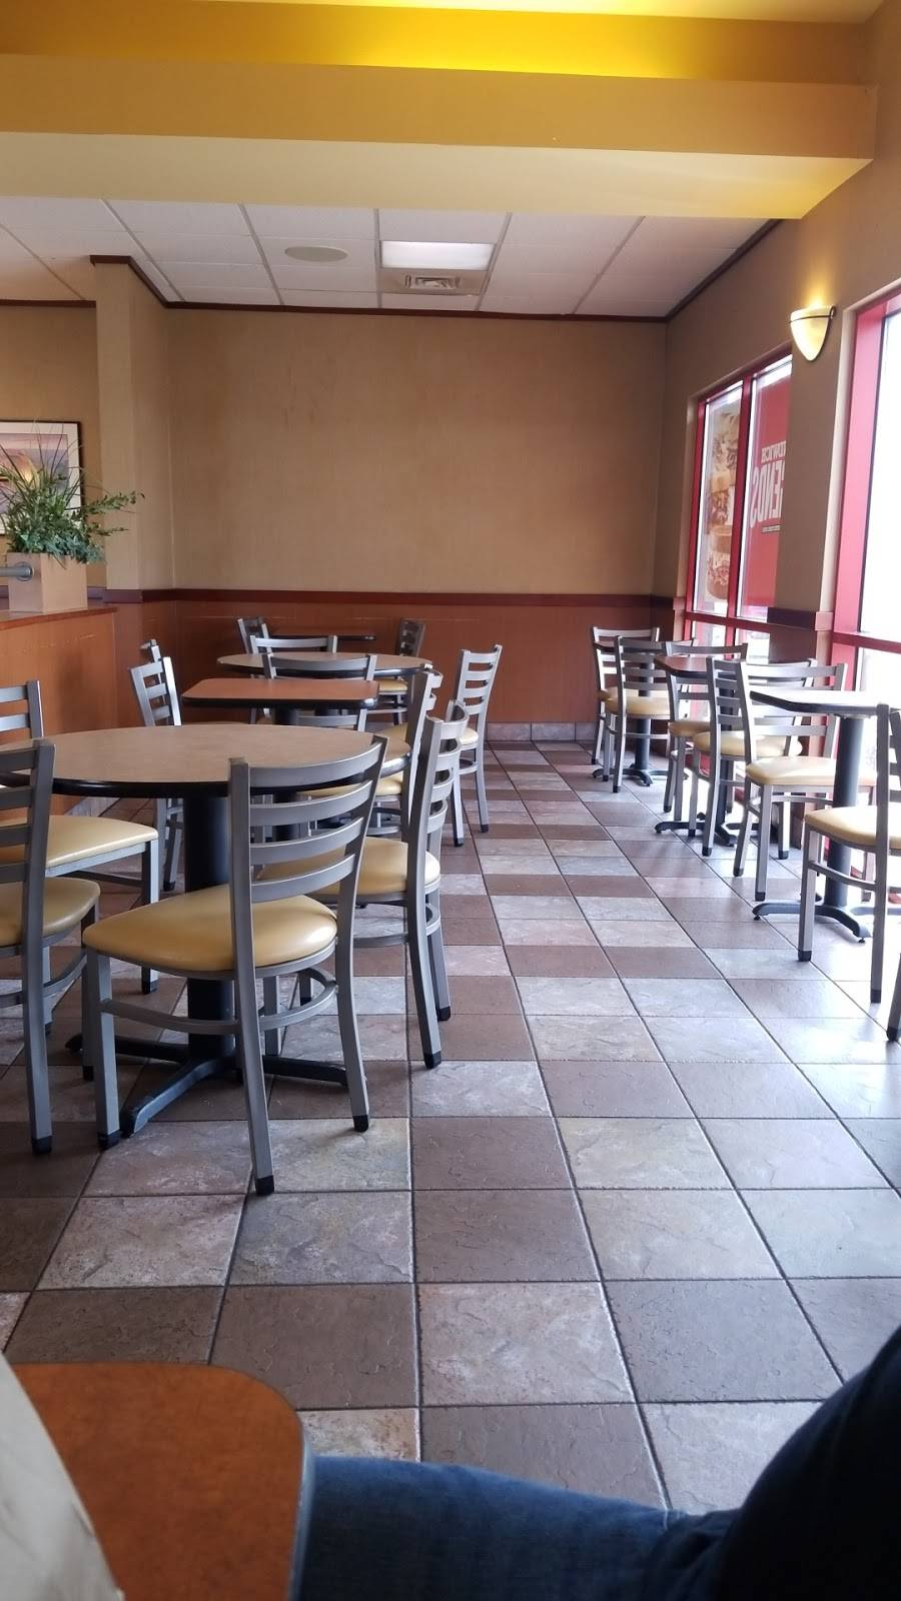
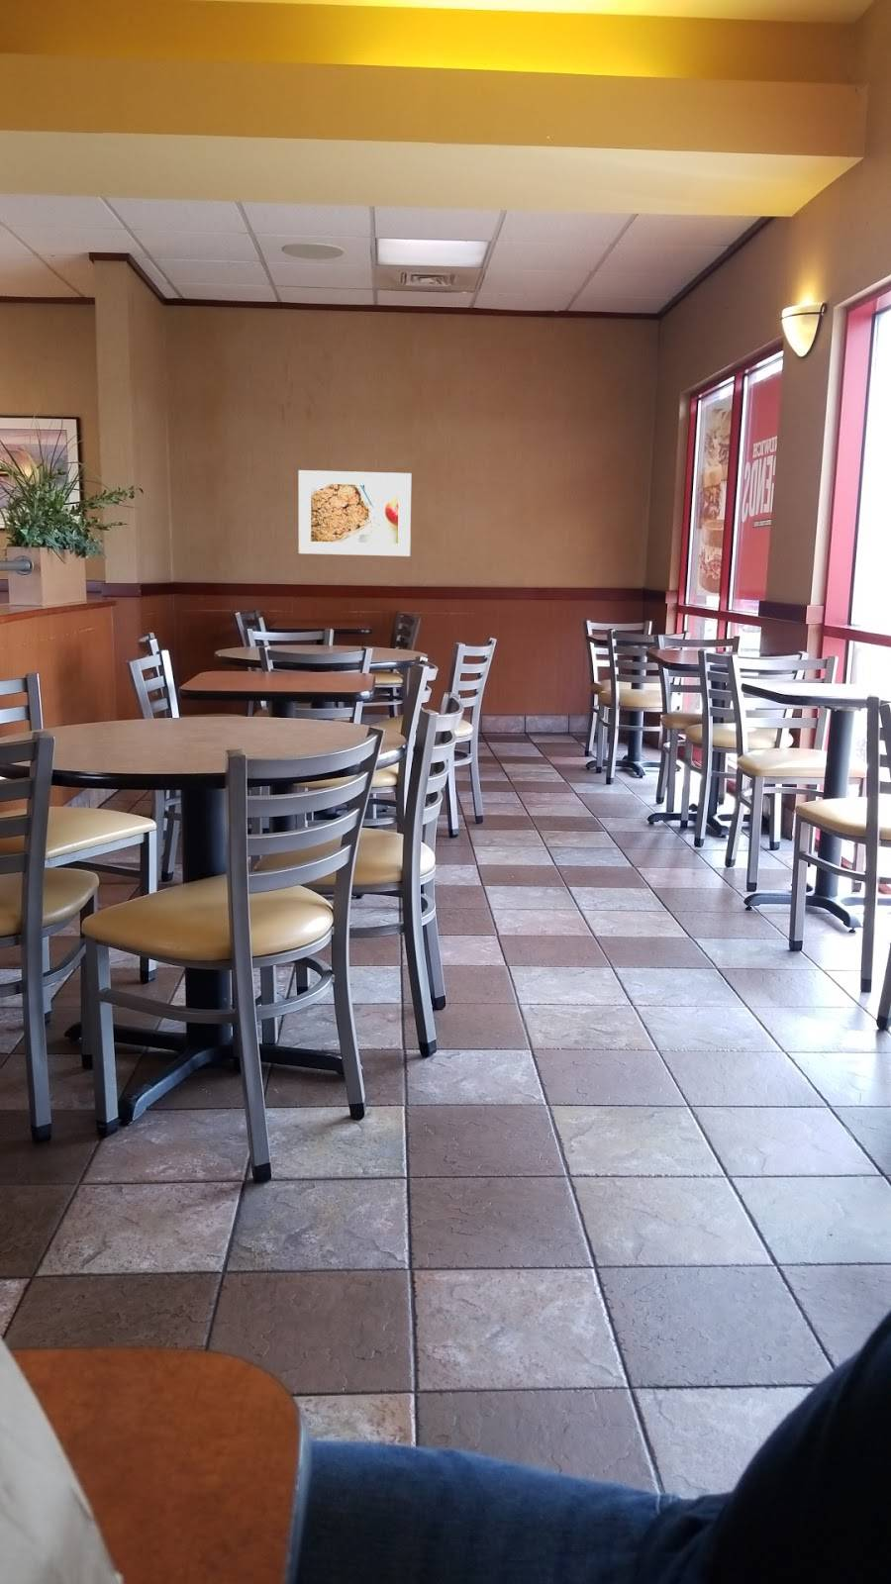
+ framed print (355, 512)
